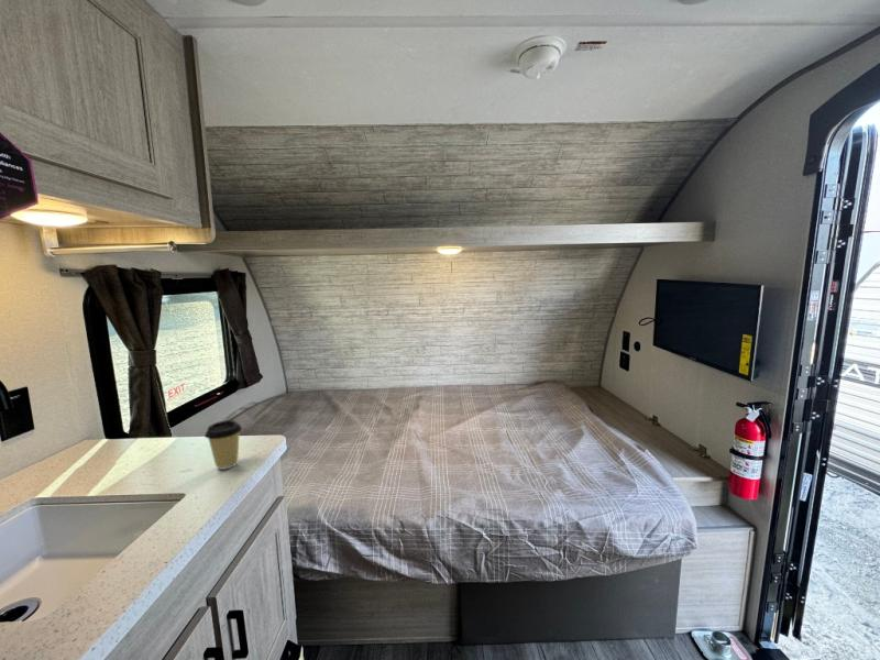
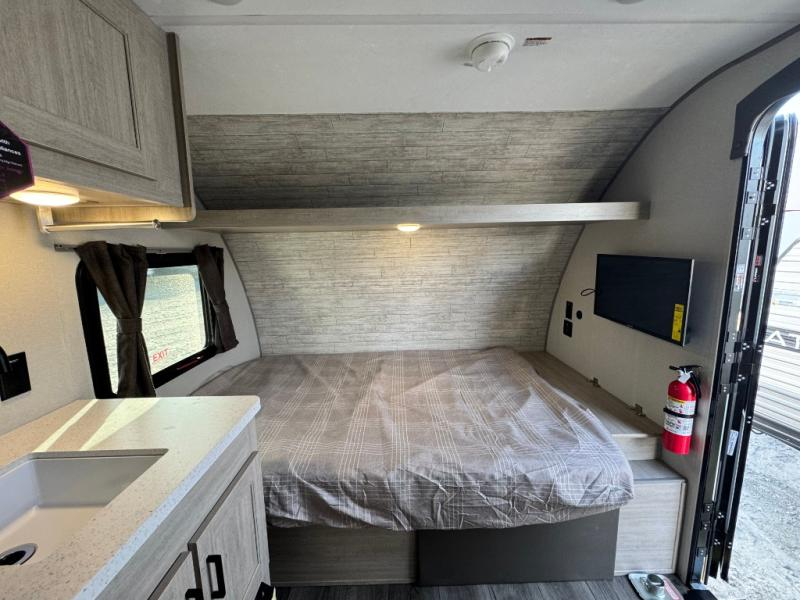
- coffee cup (224, 444)
